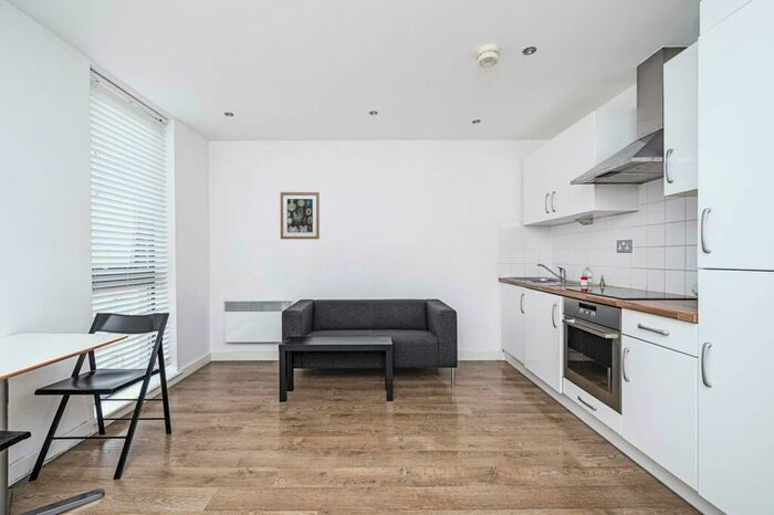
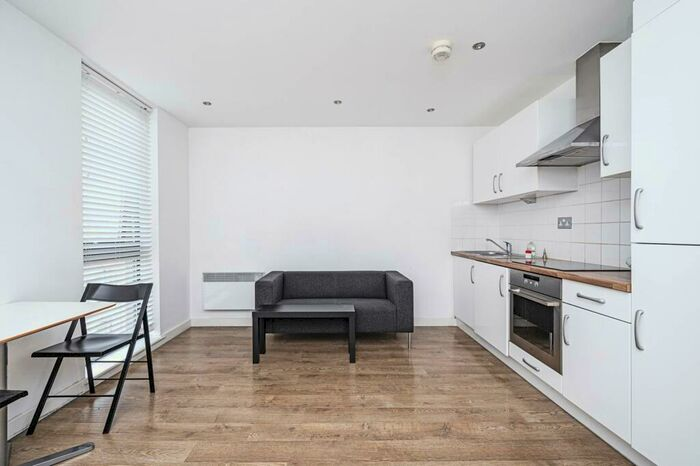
- wall art (300, 216)
